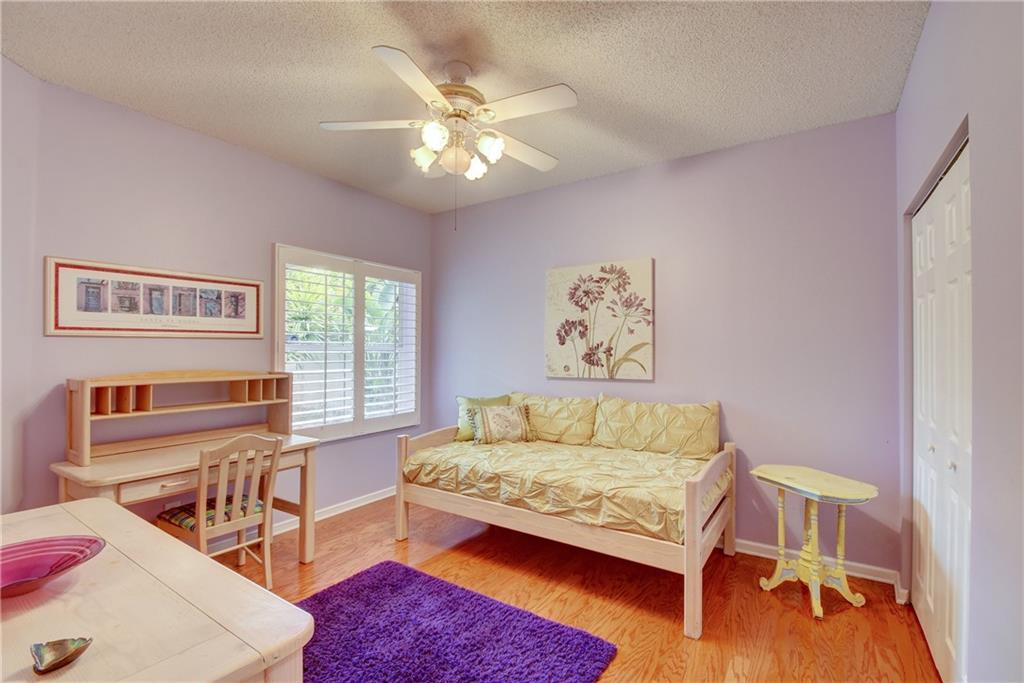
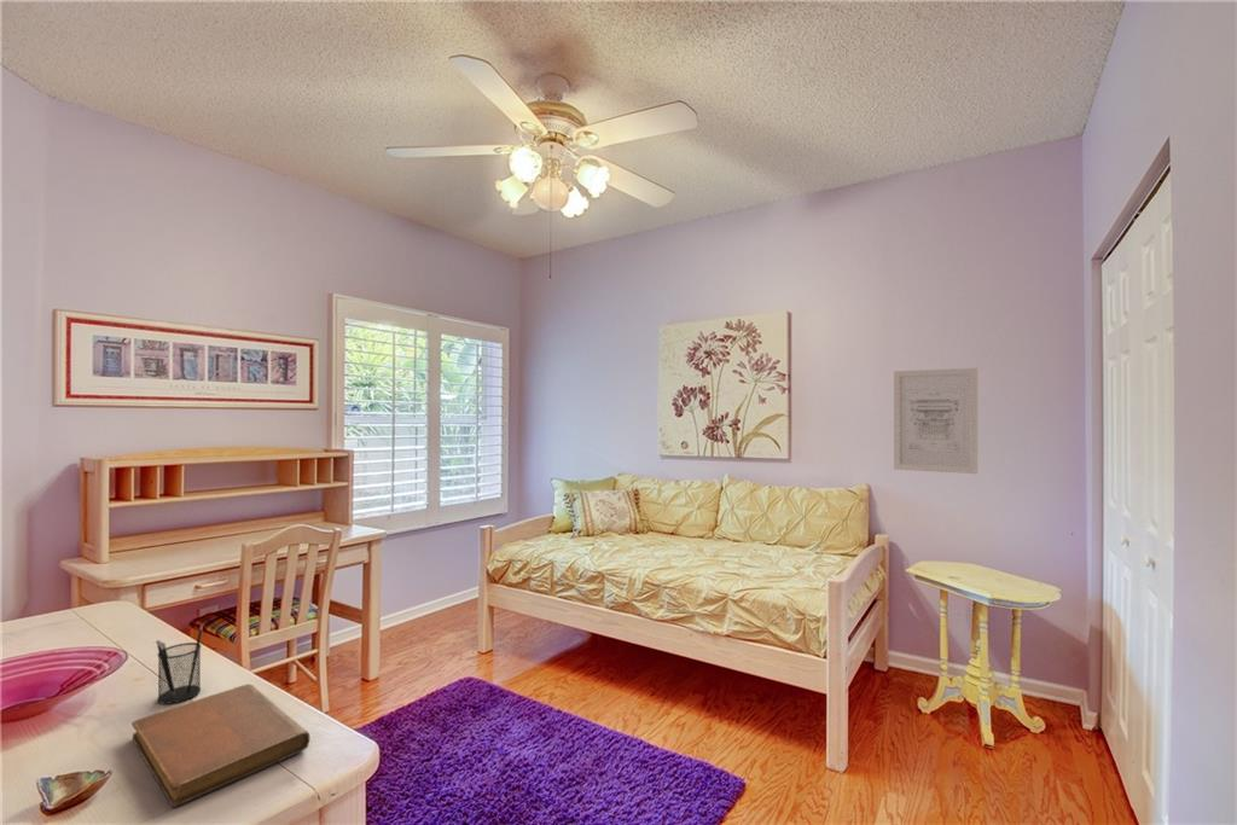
+ wall art (934, 420)
+ notebook (219, 733)
+ pencil holder (179, 661)
